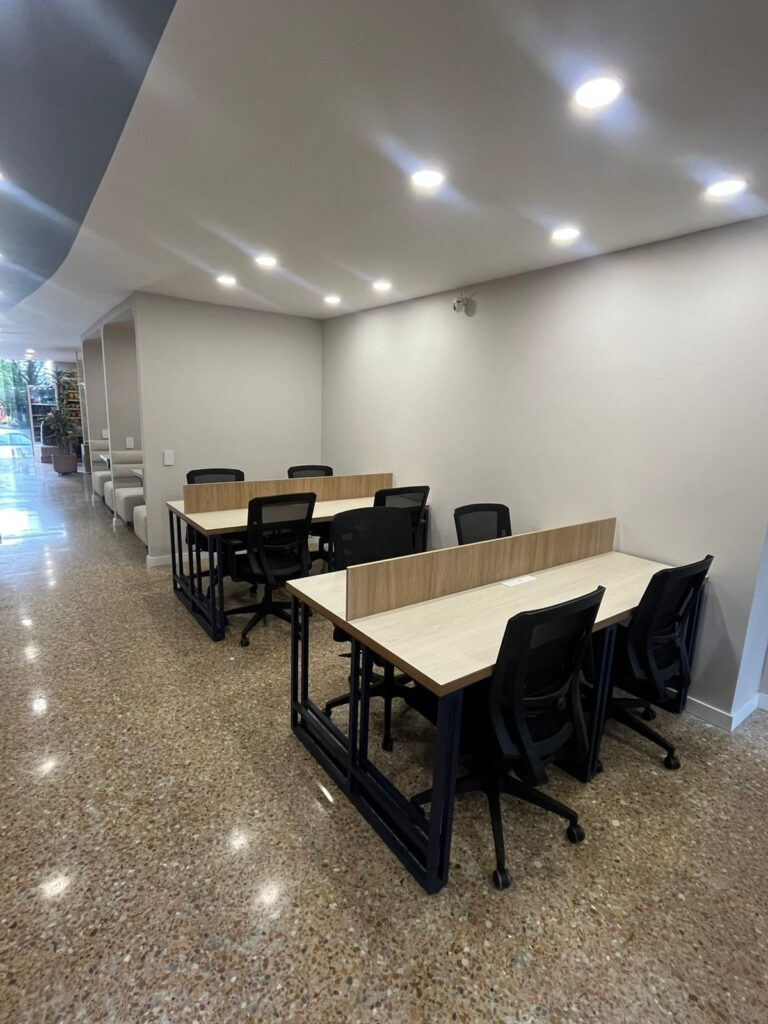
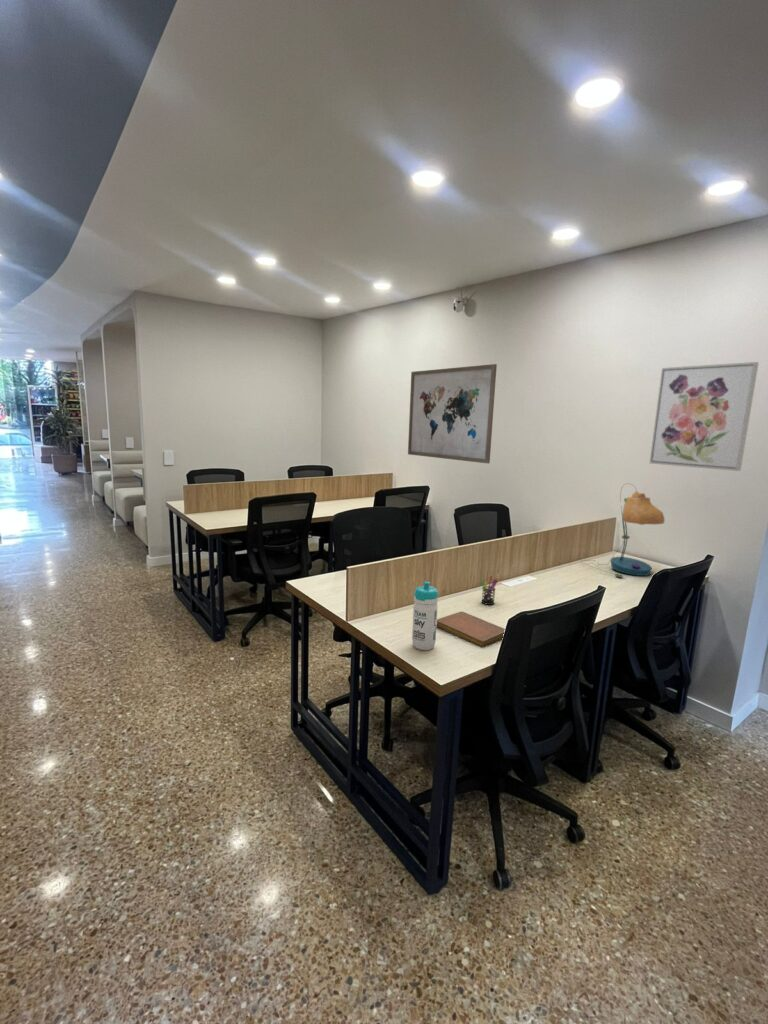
+ desk lamp (623, 528)
+ wall art (699, 417)
+ pen holder (487, 589)
+ wall art (447, 414)
+ water bottle (425, 614)
+ notebook (471, 627)
